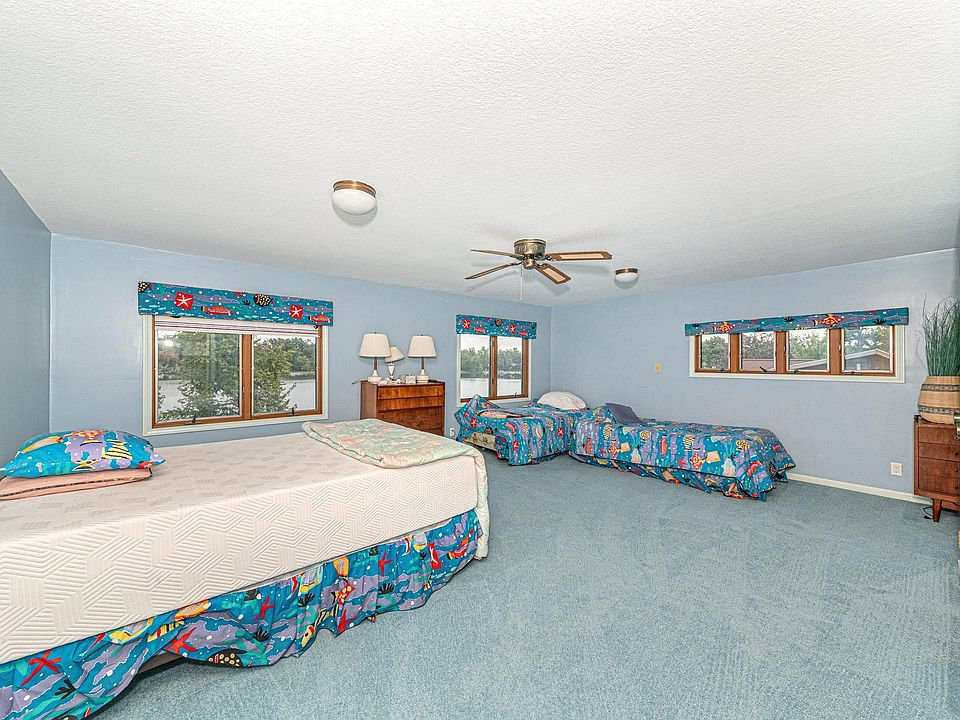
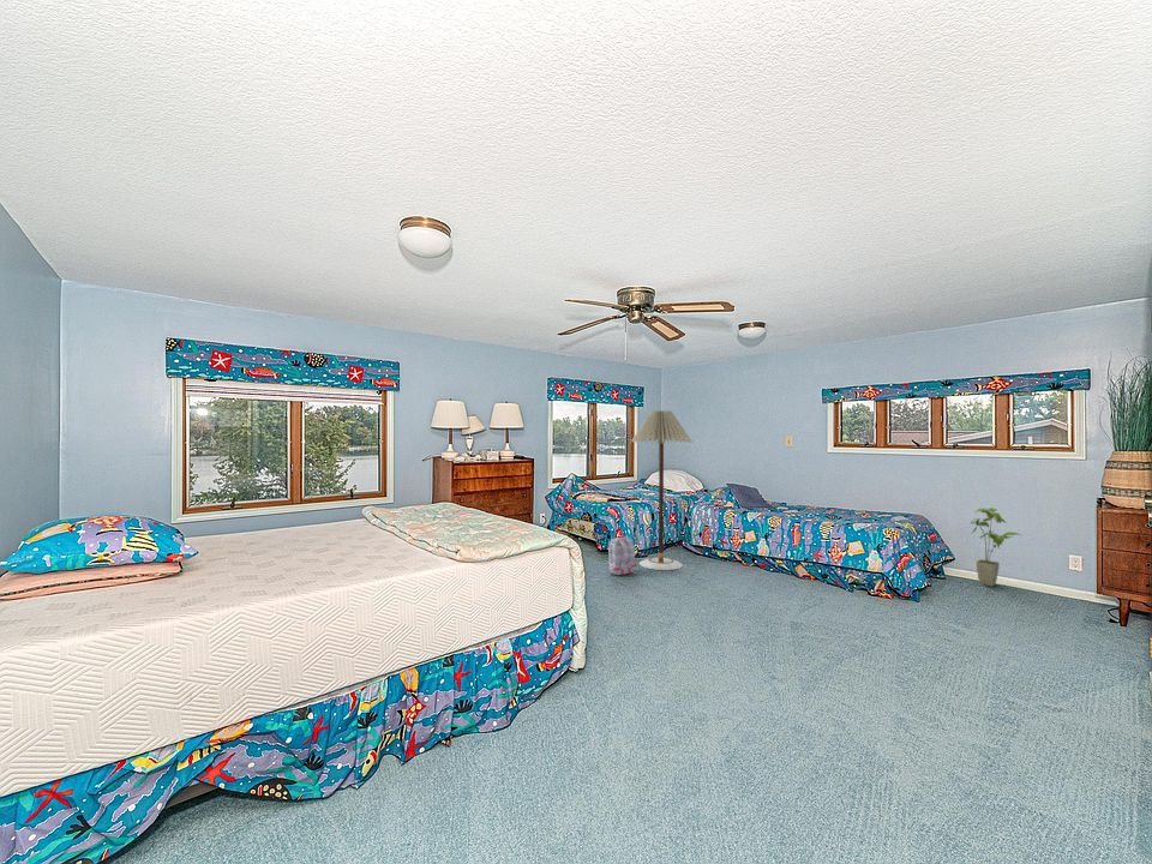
+ backpack (622, 552)
+ floor lamp (661, 487)
+ house plant (994, 546)
